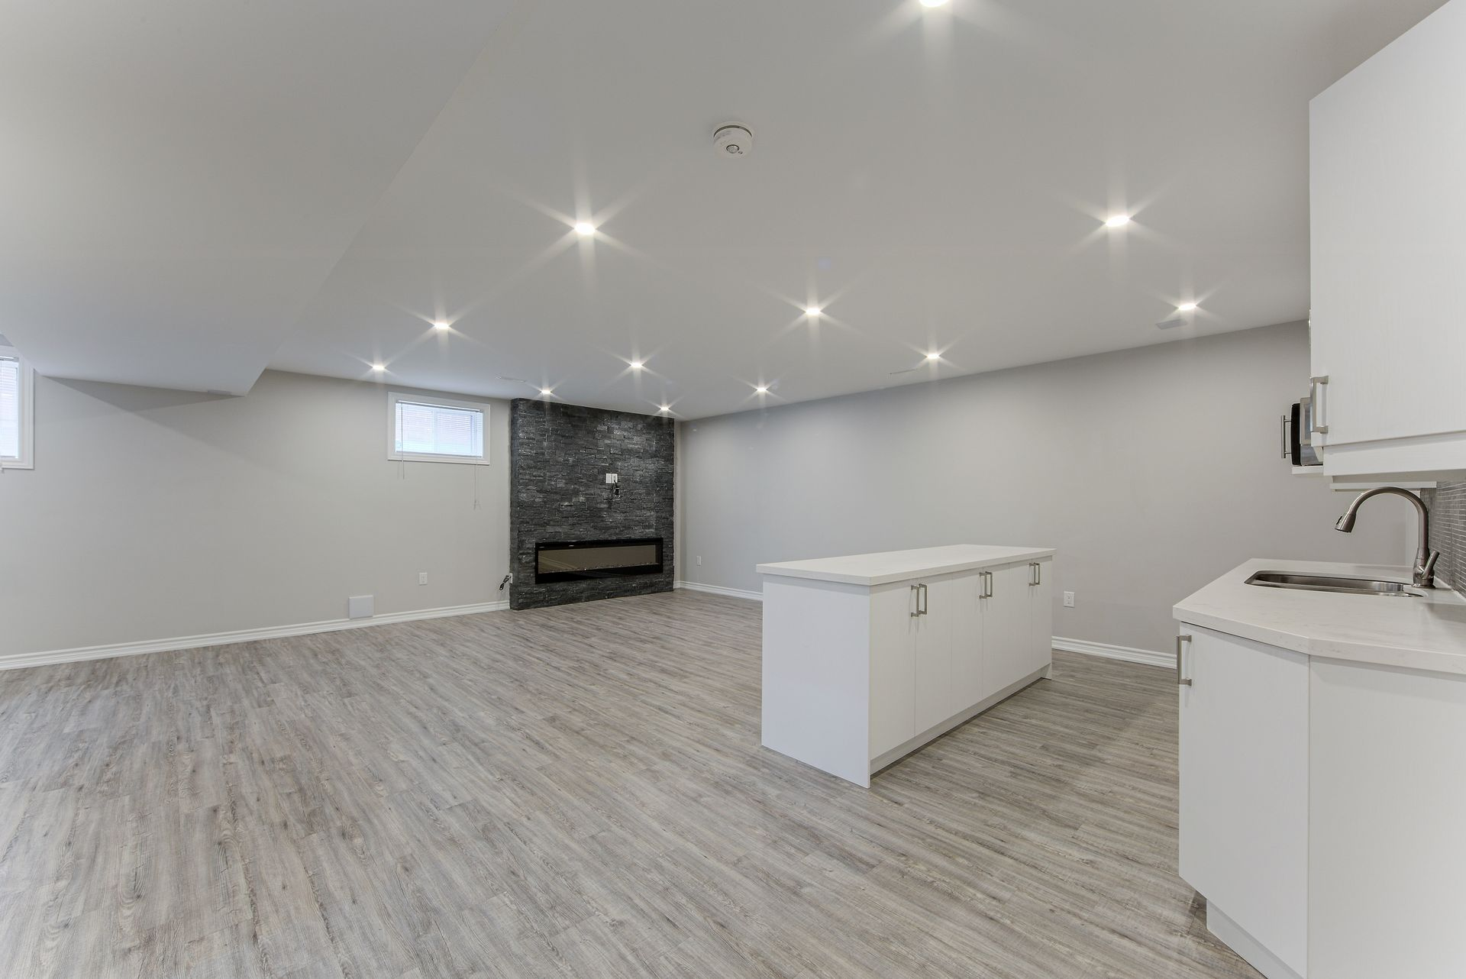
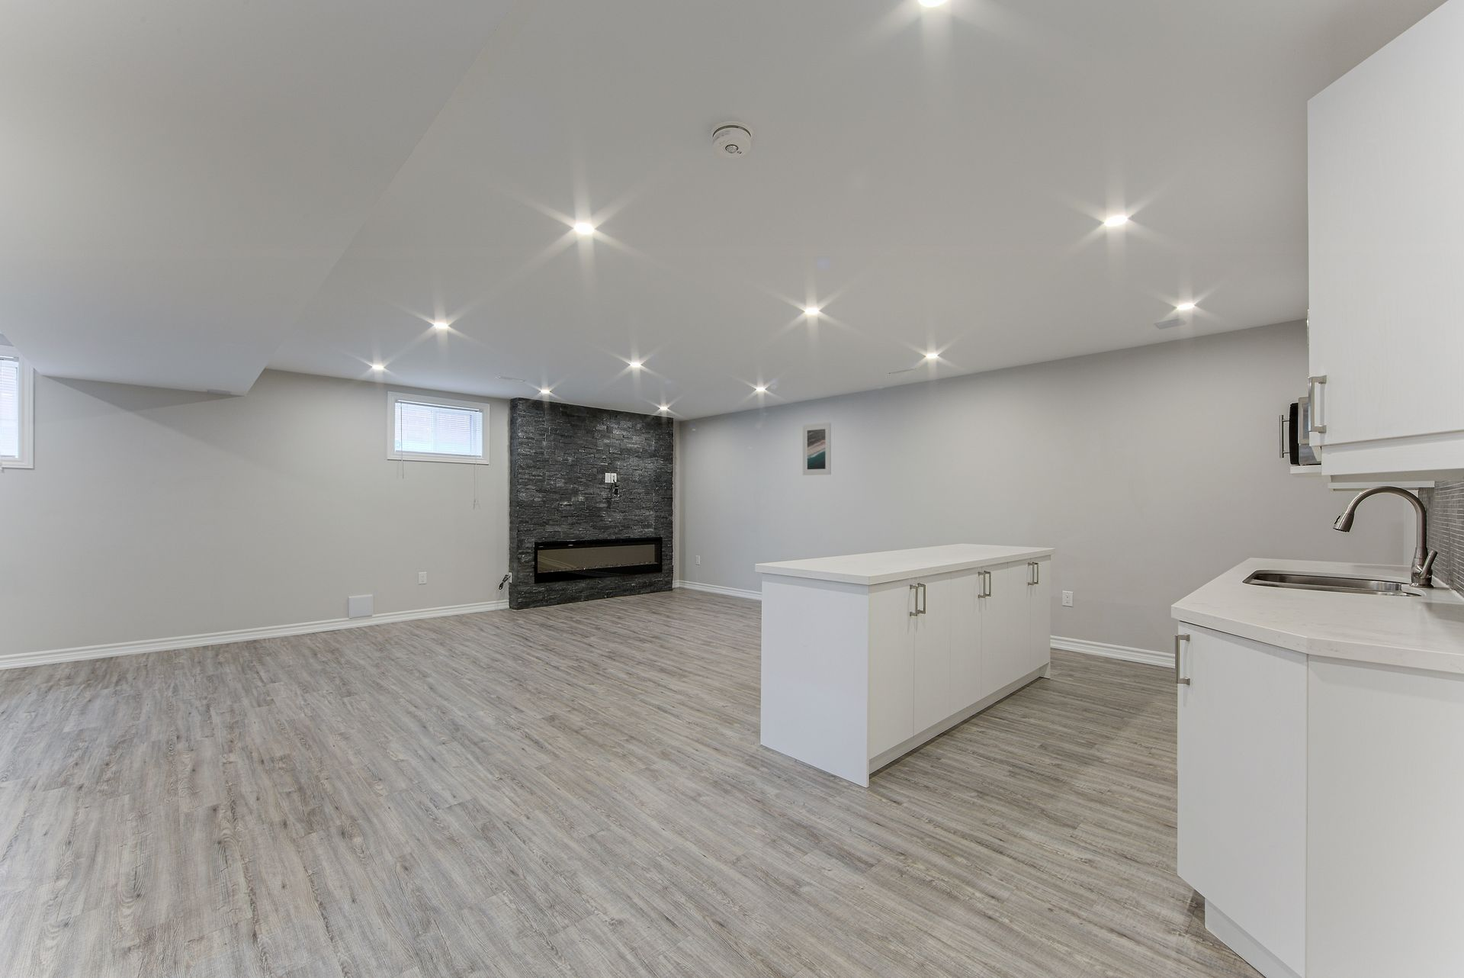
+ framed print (816, 450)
